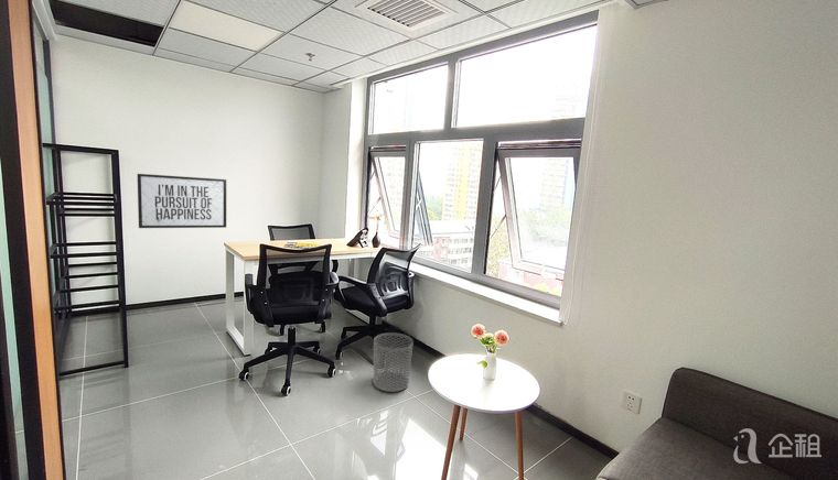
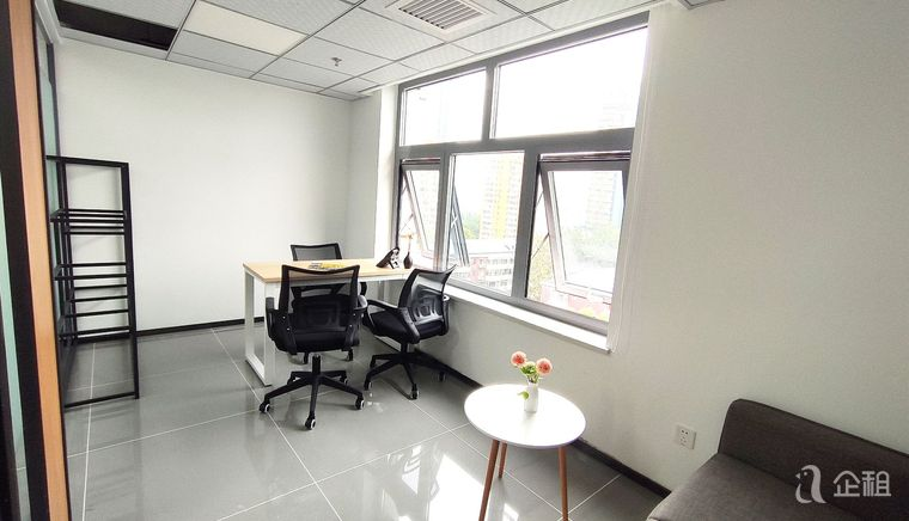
- waste bin (391, 361)
- mirror (184, 201)
